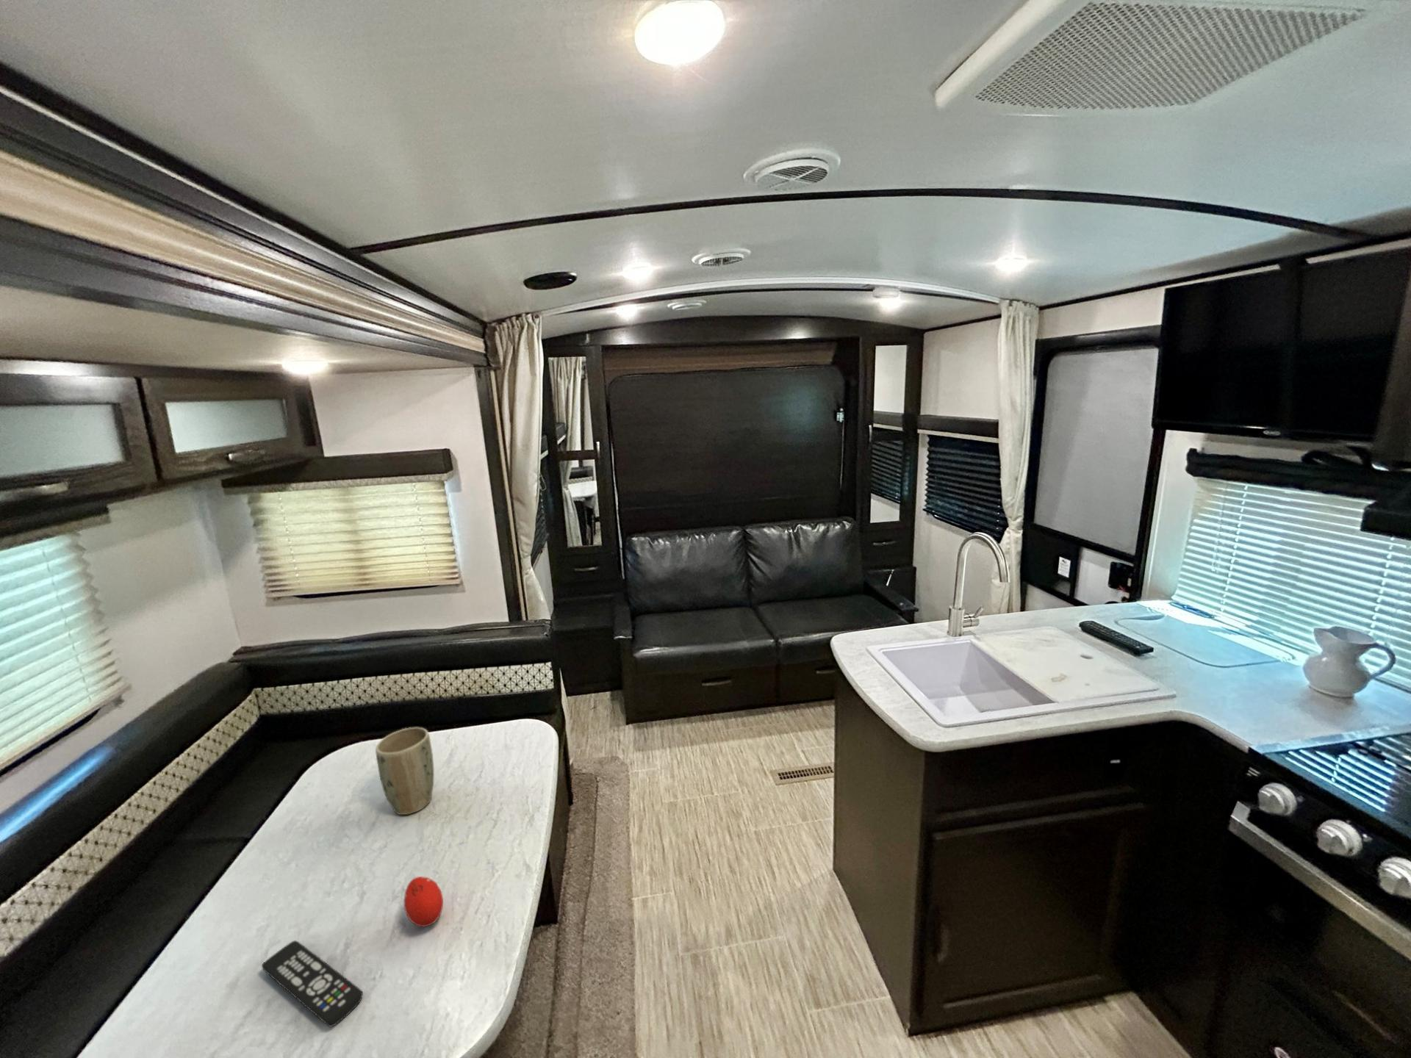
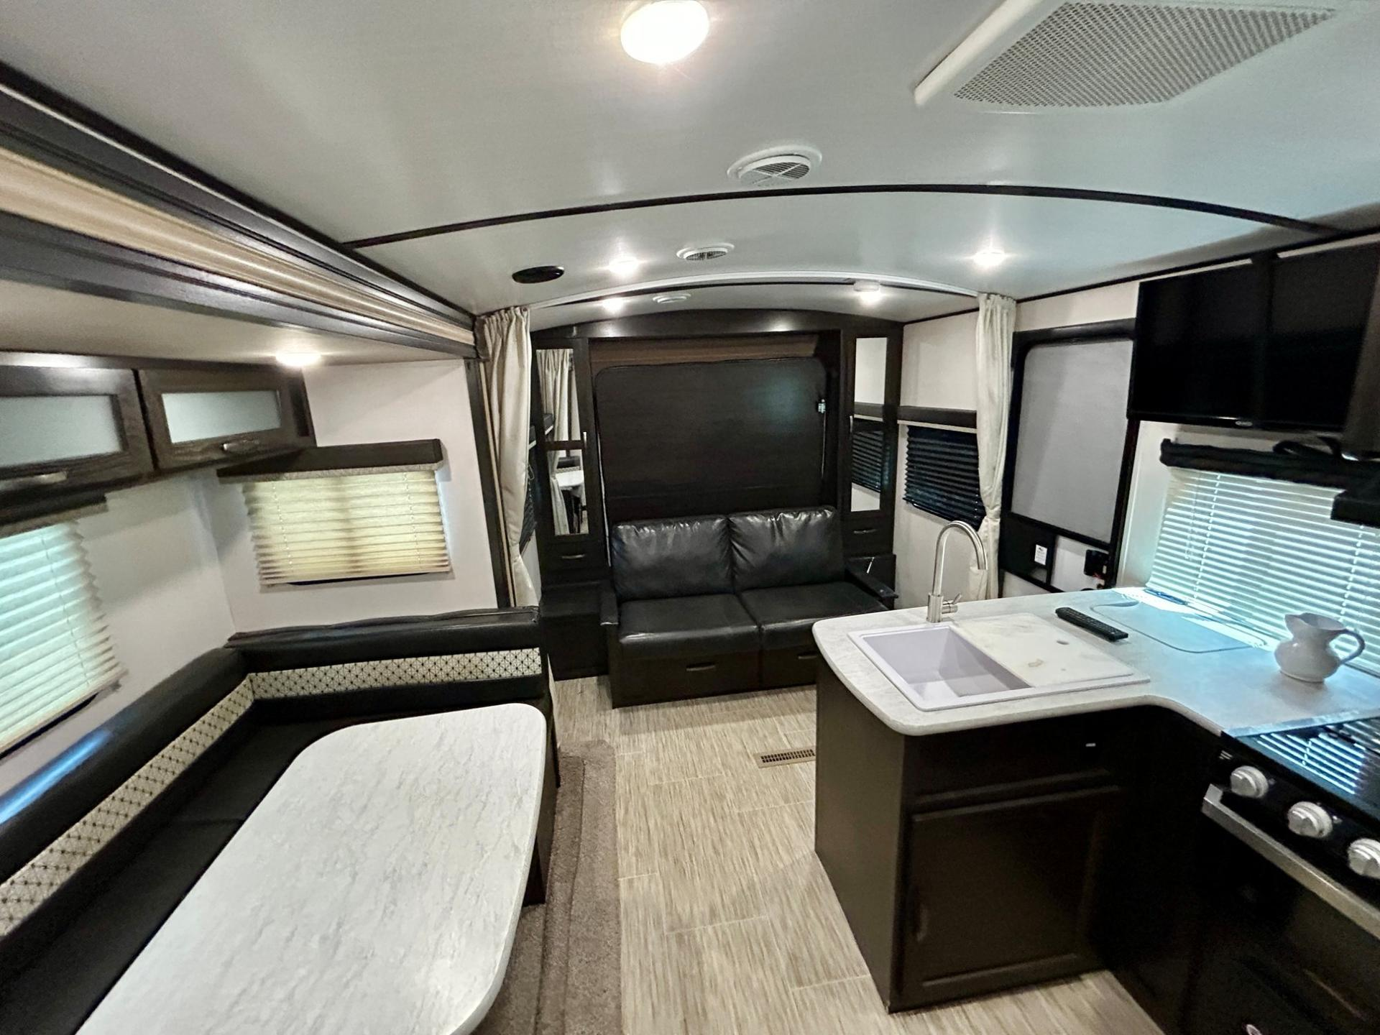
- remote control (311, 981)
- fruit (422, 899)
- plant pot (408, 771)
